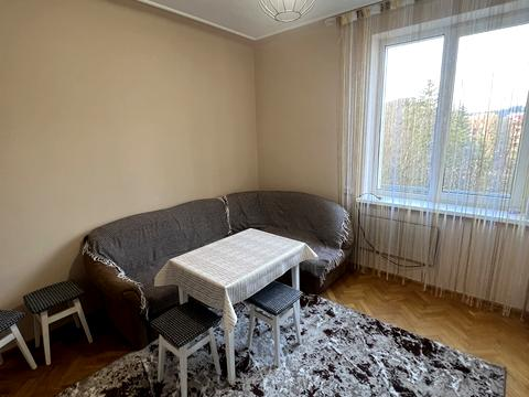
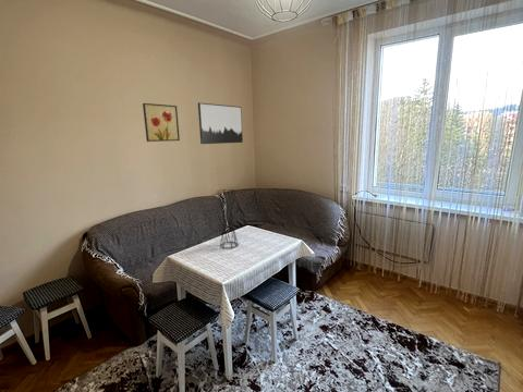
+ vase (227, 218)
+ wall art (221, 124)
+ wall art (161, 123)
